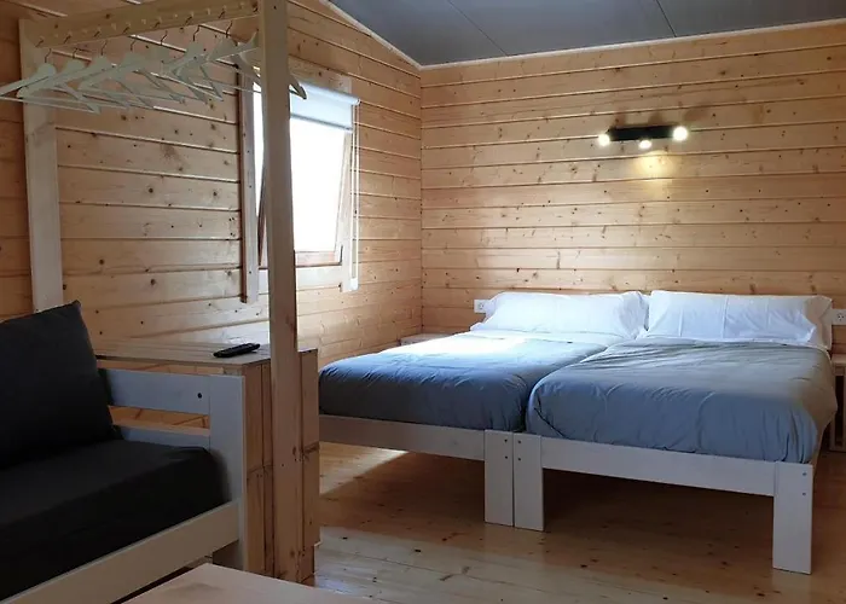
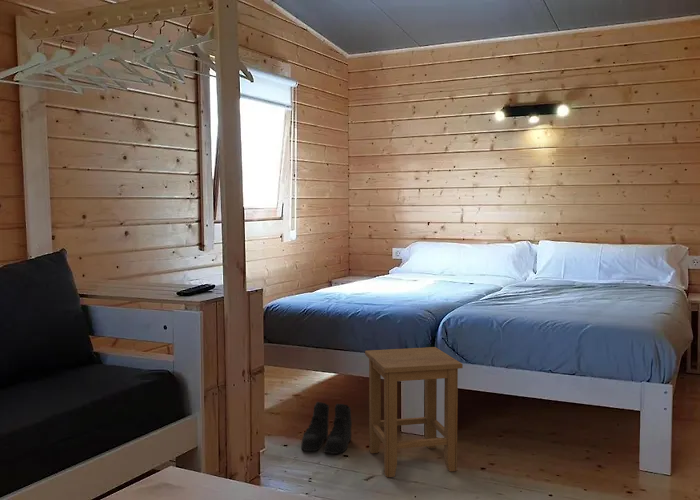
+ stool (411, 418)
+ boots (327, 425)
